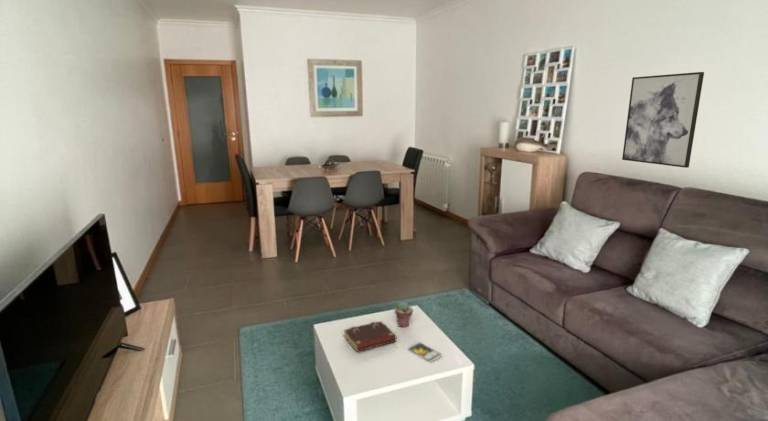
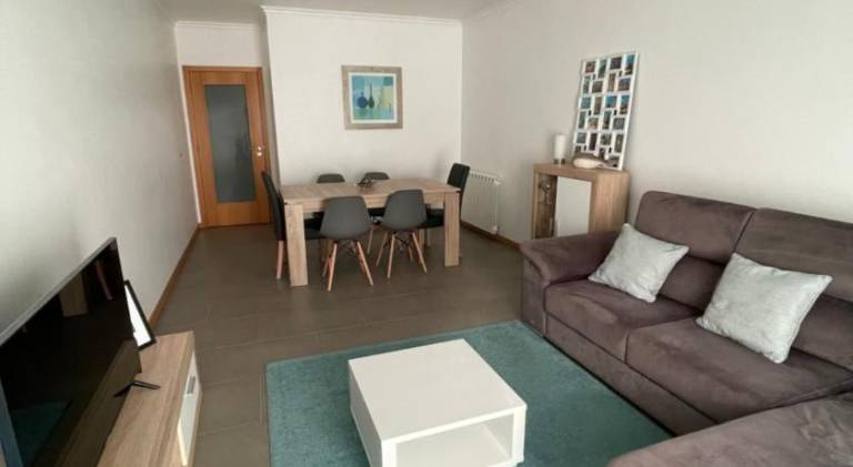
- potted succulent (403, 313)
- book (369, 335)
- smartphone (424, 351)
- wall art (659, 120)
